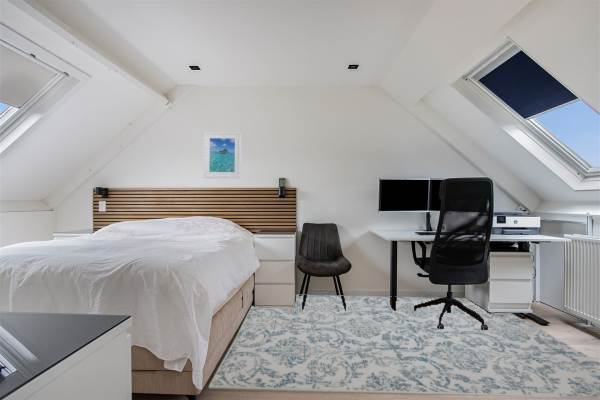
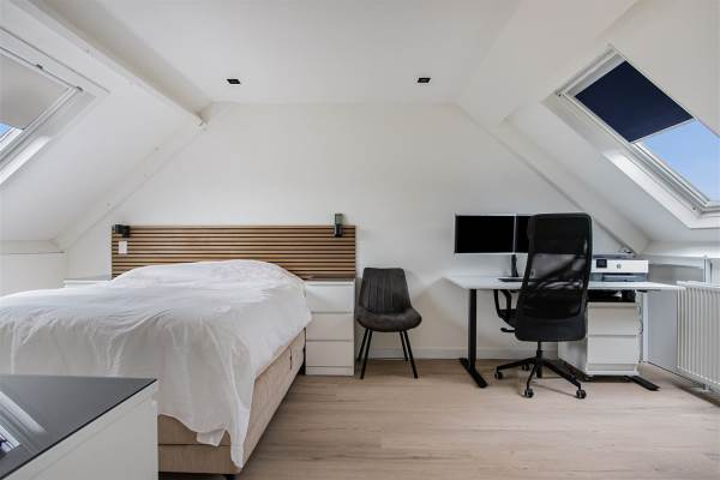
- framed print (222, 155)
- rug (391, 329)
